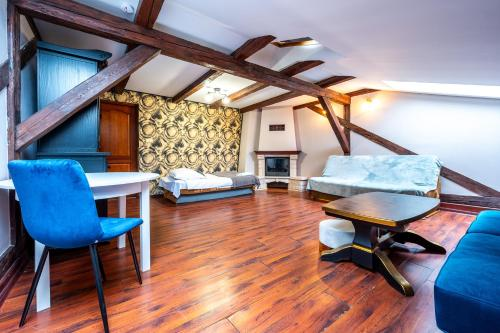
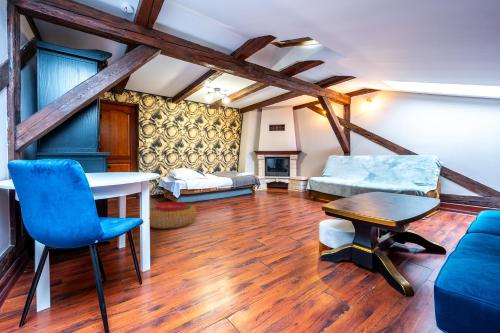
+ pouf (171, 213)
